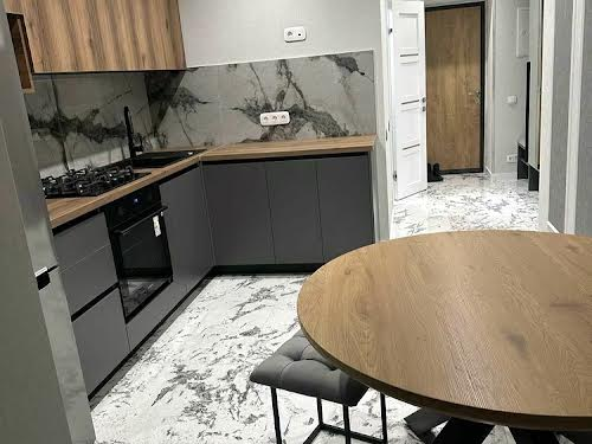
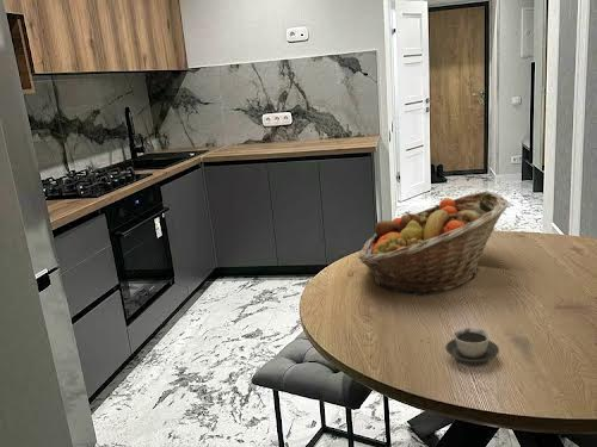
+ fruit basket (431, 237)
+ cup (472, 347)
